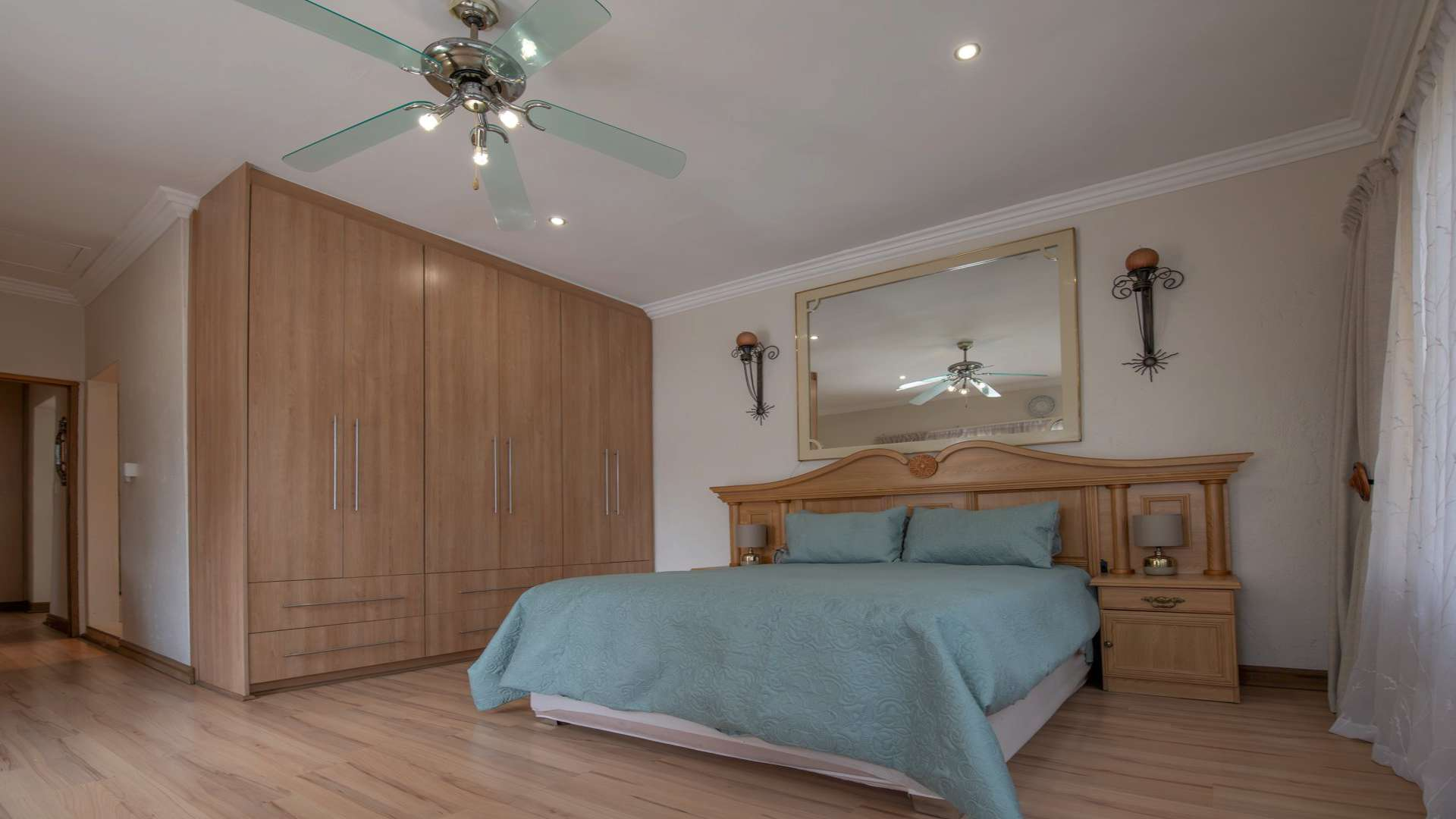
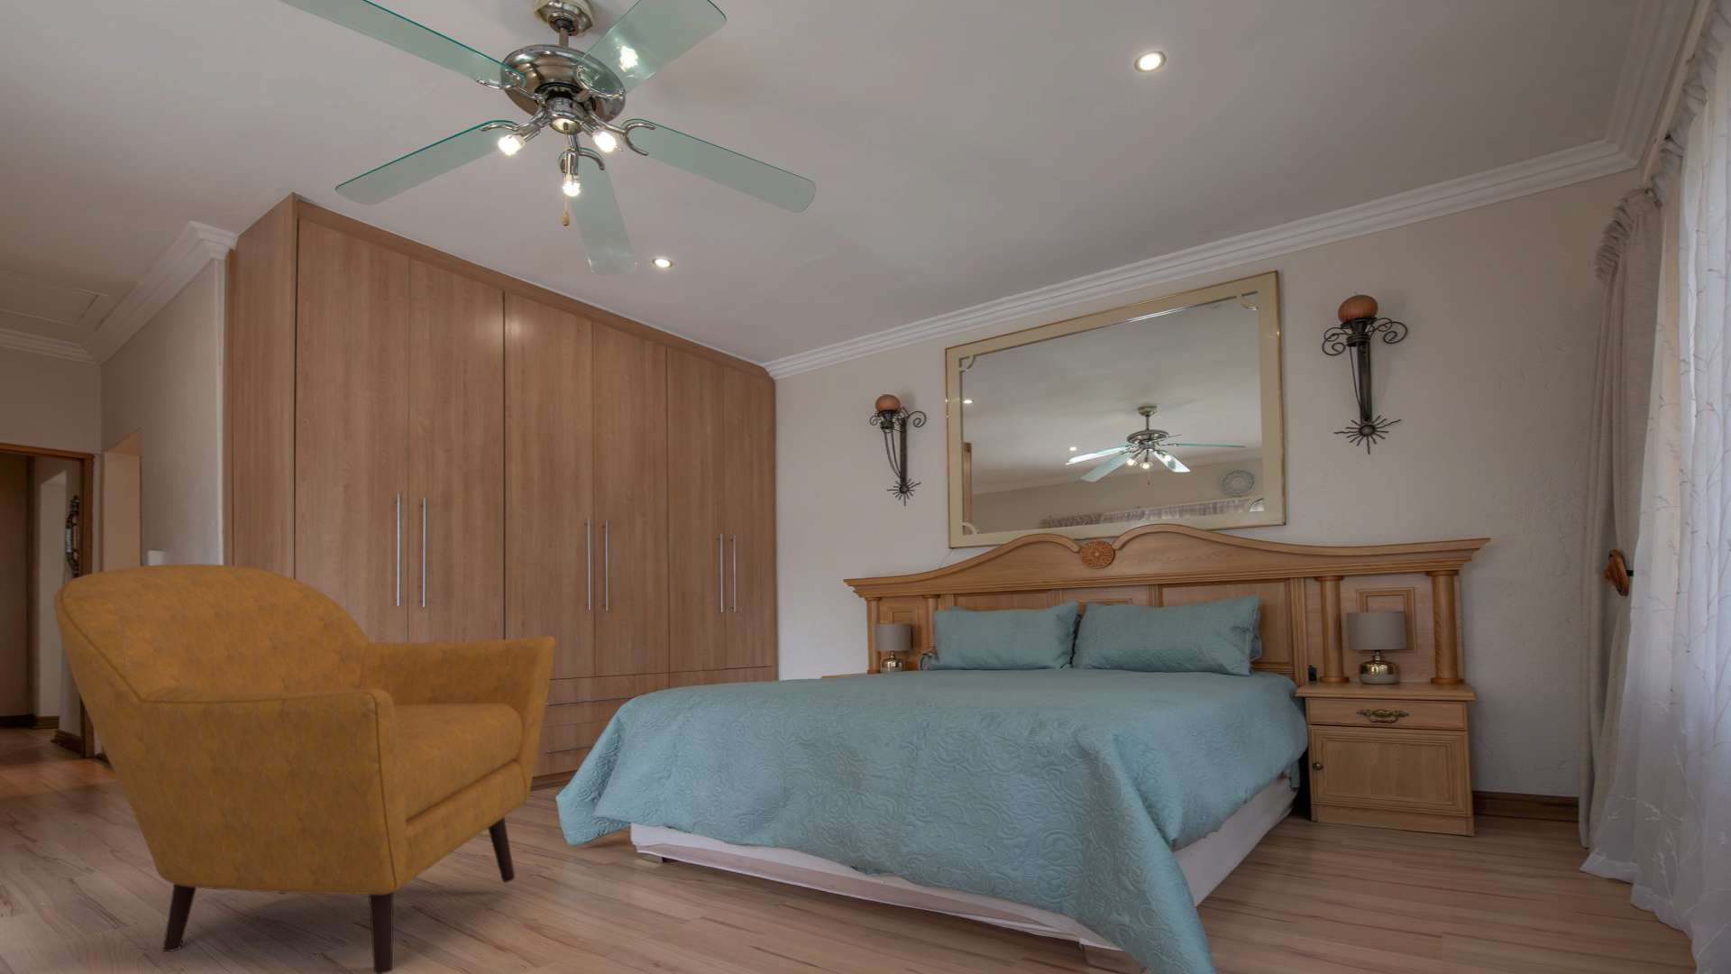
+ armchair (308, 741)
